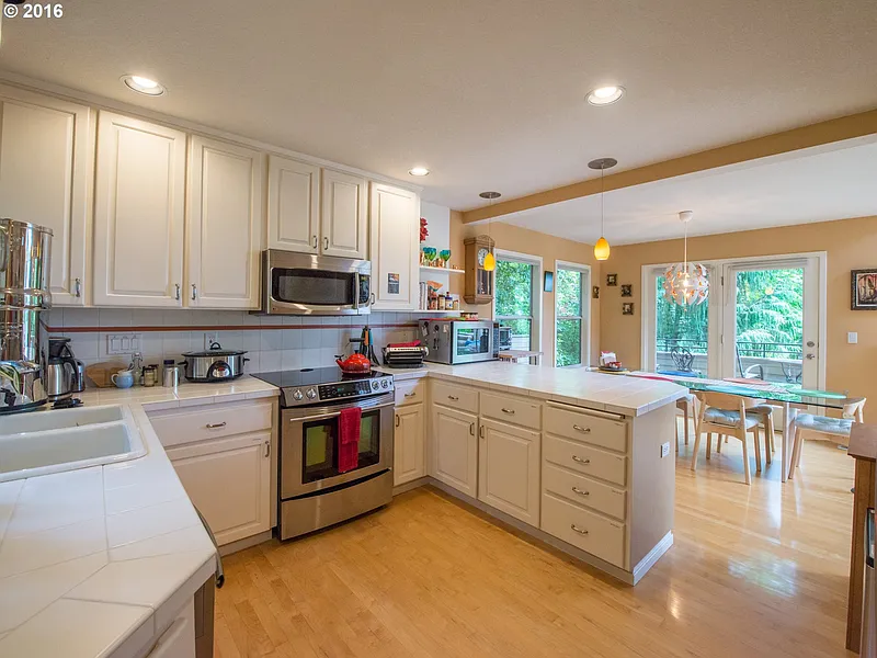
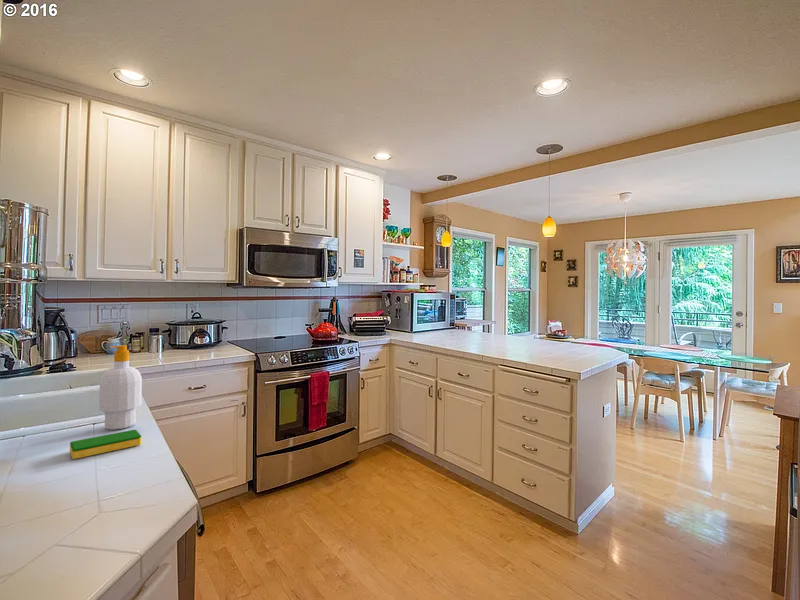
+ soap bottle (121, 385)
+ dish sponge (106, 443)
